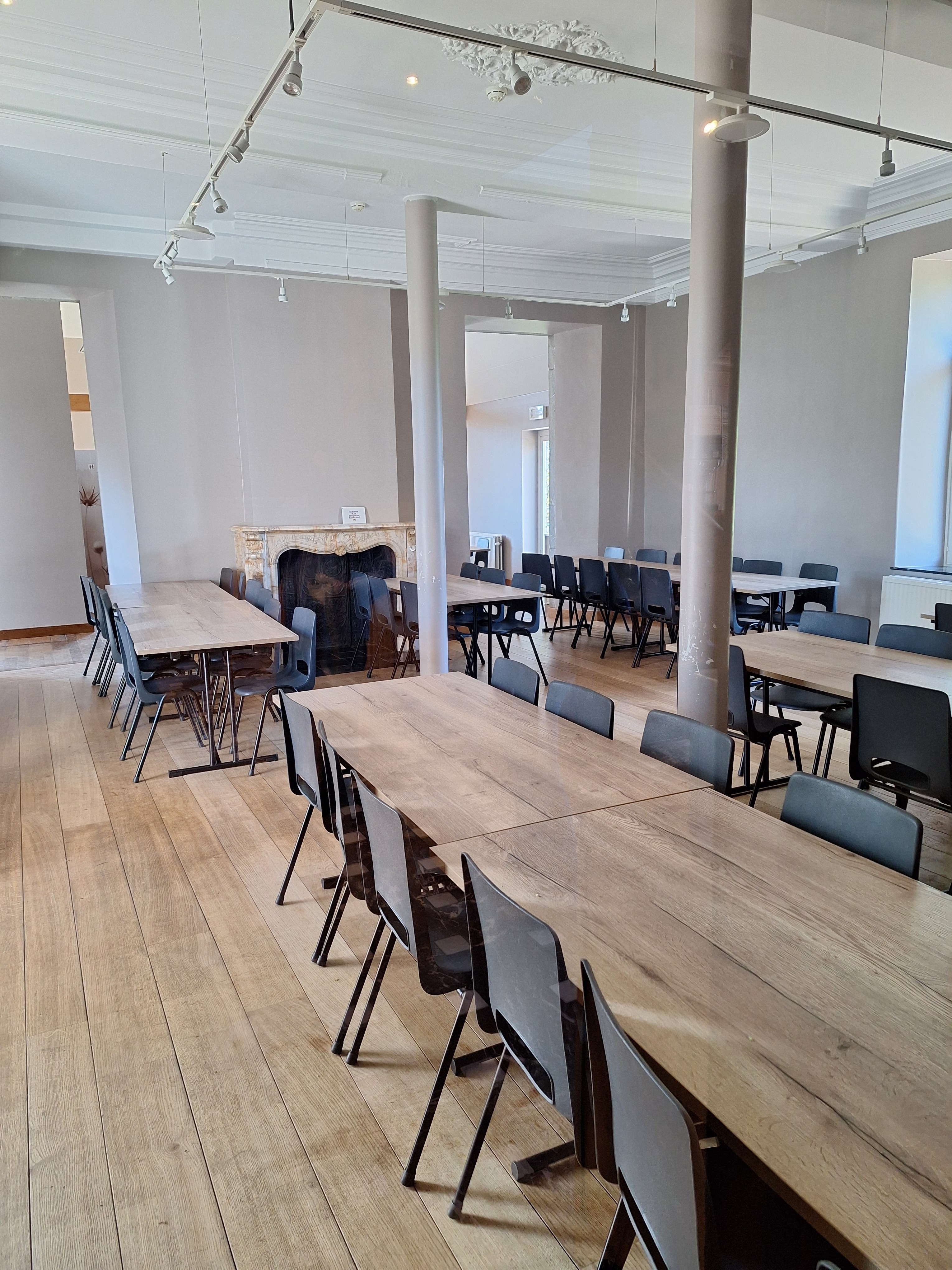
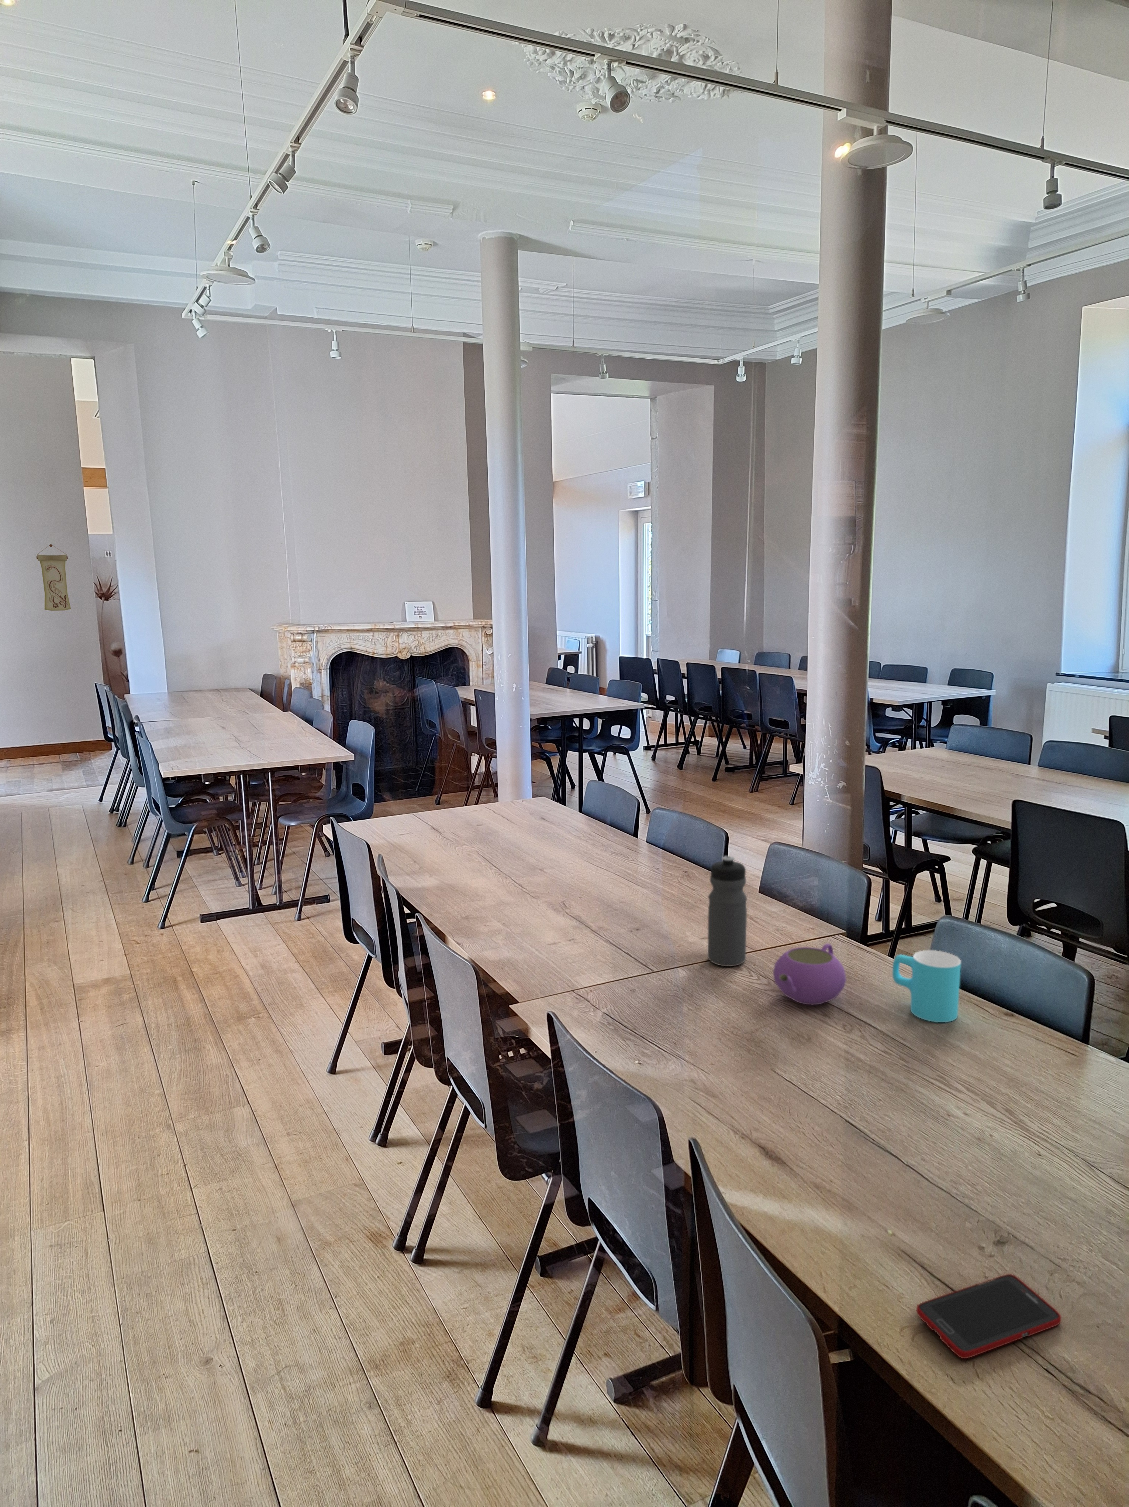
+ teapot (808, 978)
+ wall scroll (55, 578)
+ cup (929, 983)
+ water bottle (727, 909)
+ cell phone (988, 1315)
